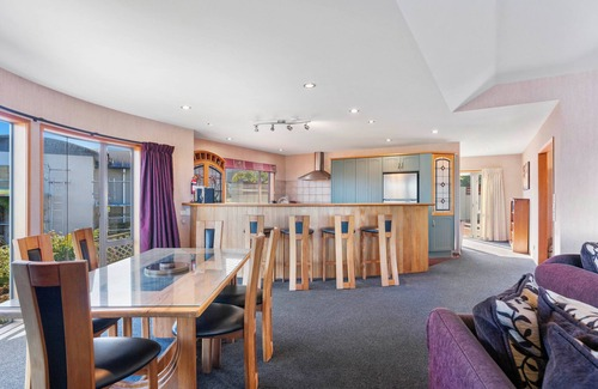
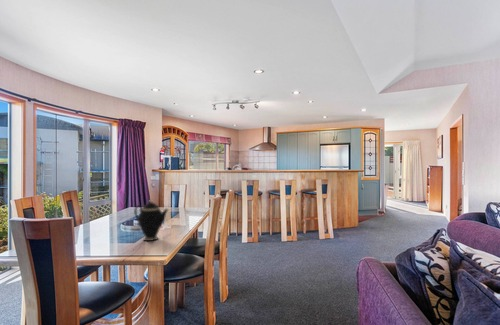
+ teapot (151, 219)
